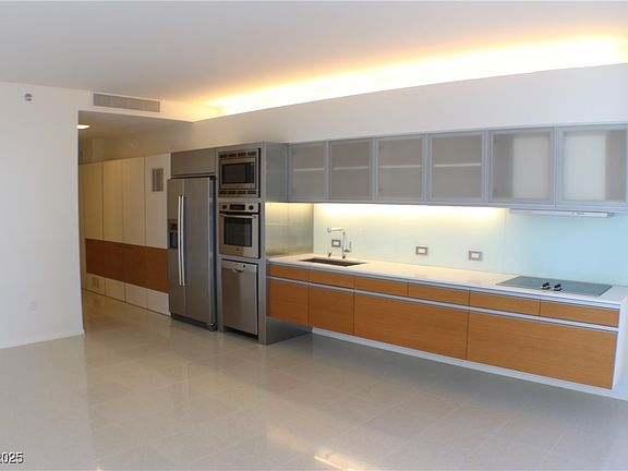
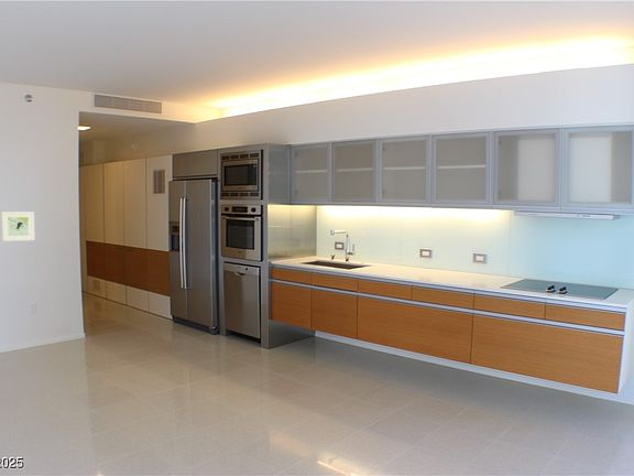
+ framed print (18, 226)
